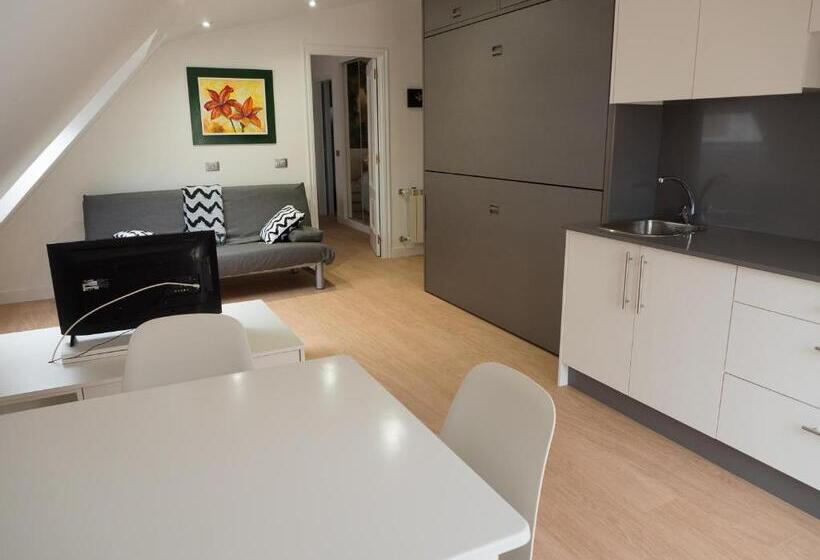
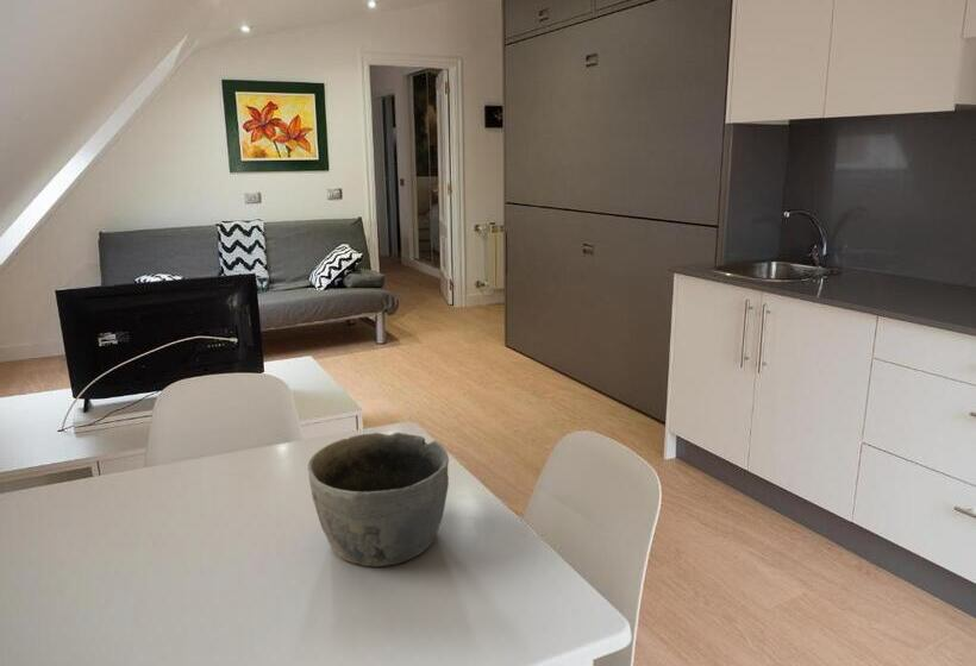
+ bowl (380, 498)
